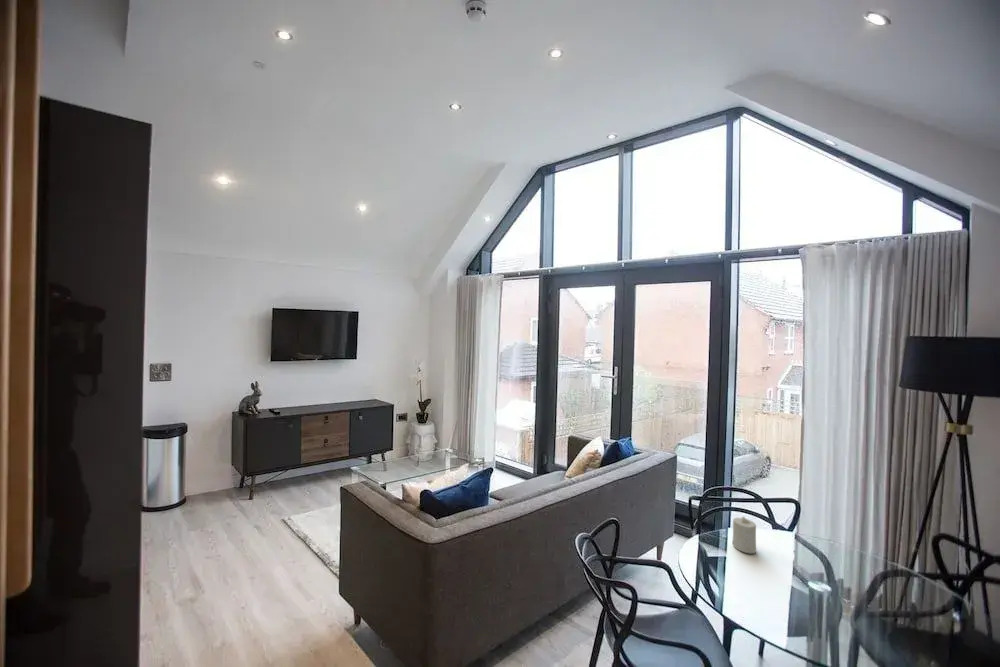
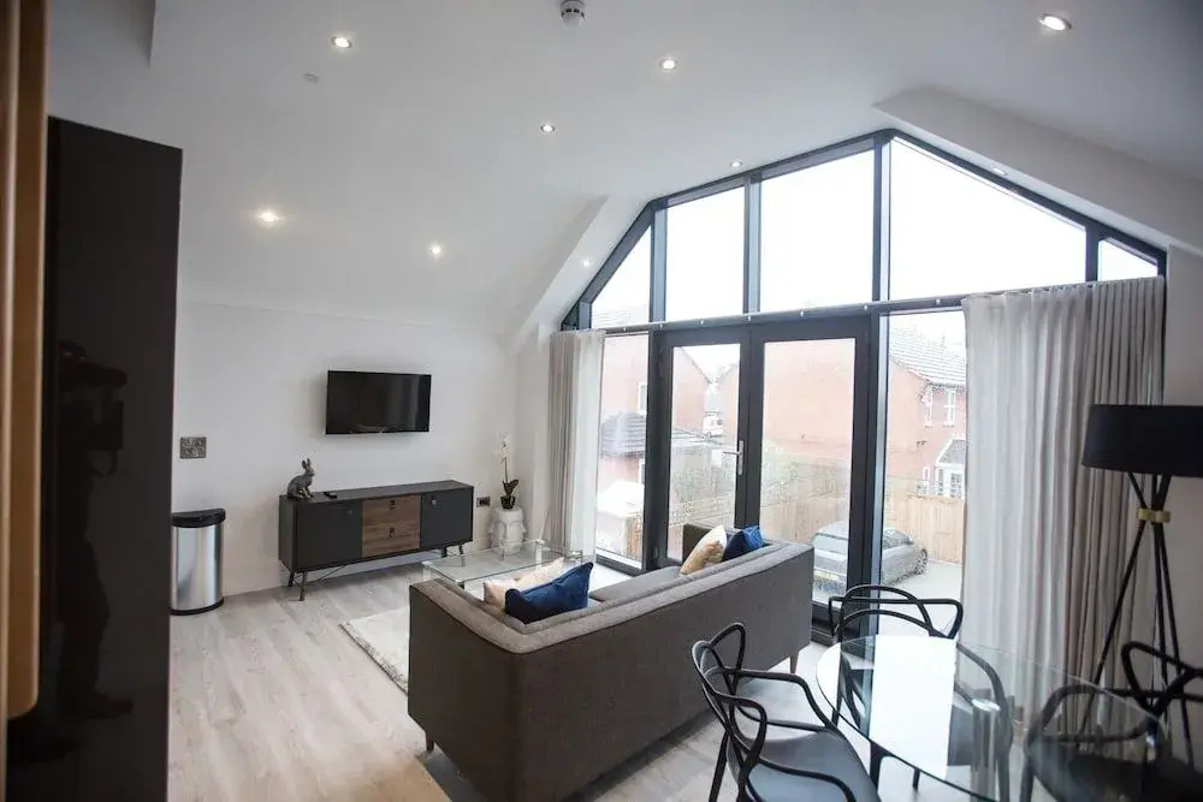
- candle (744, 532)
